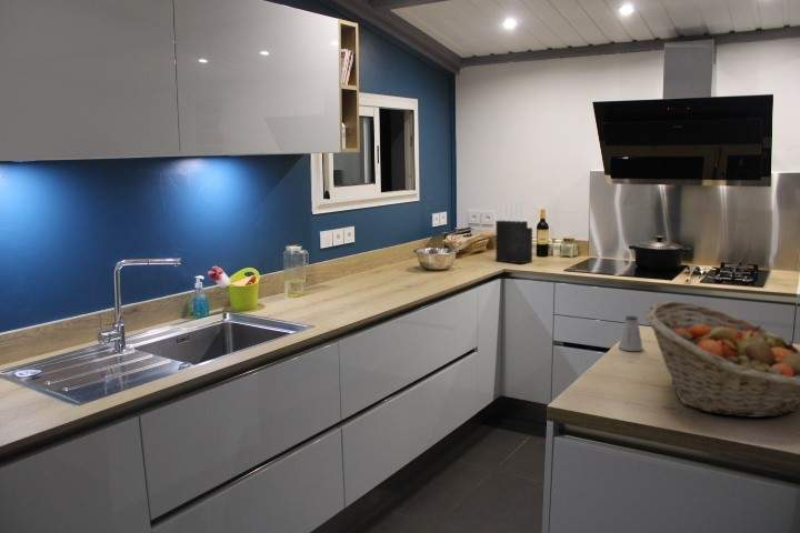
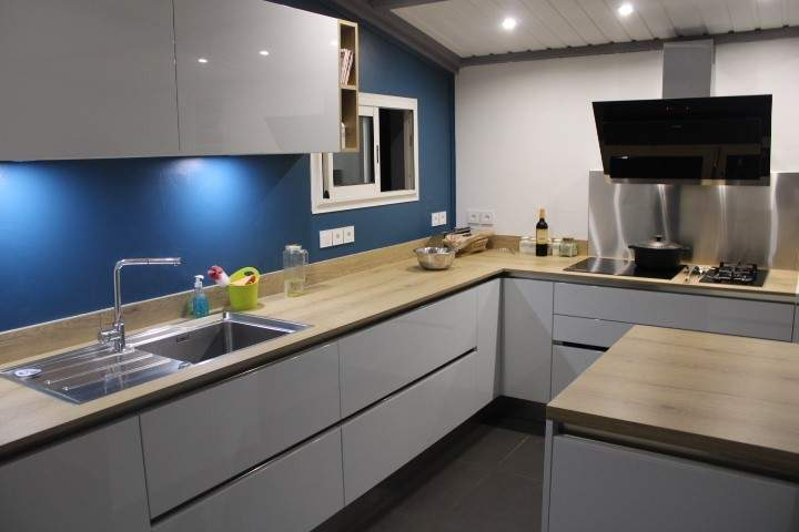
- saltshaker (630, 332)
- fruit basket (728, 353)
- knife block (514, 230)
